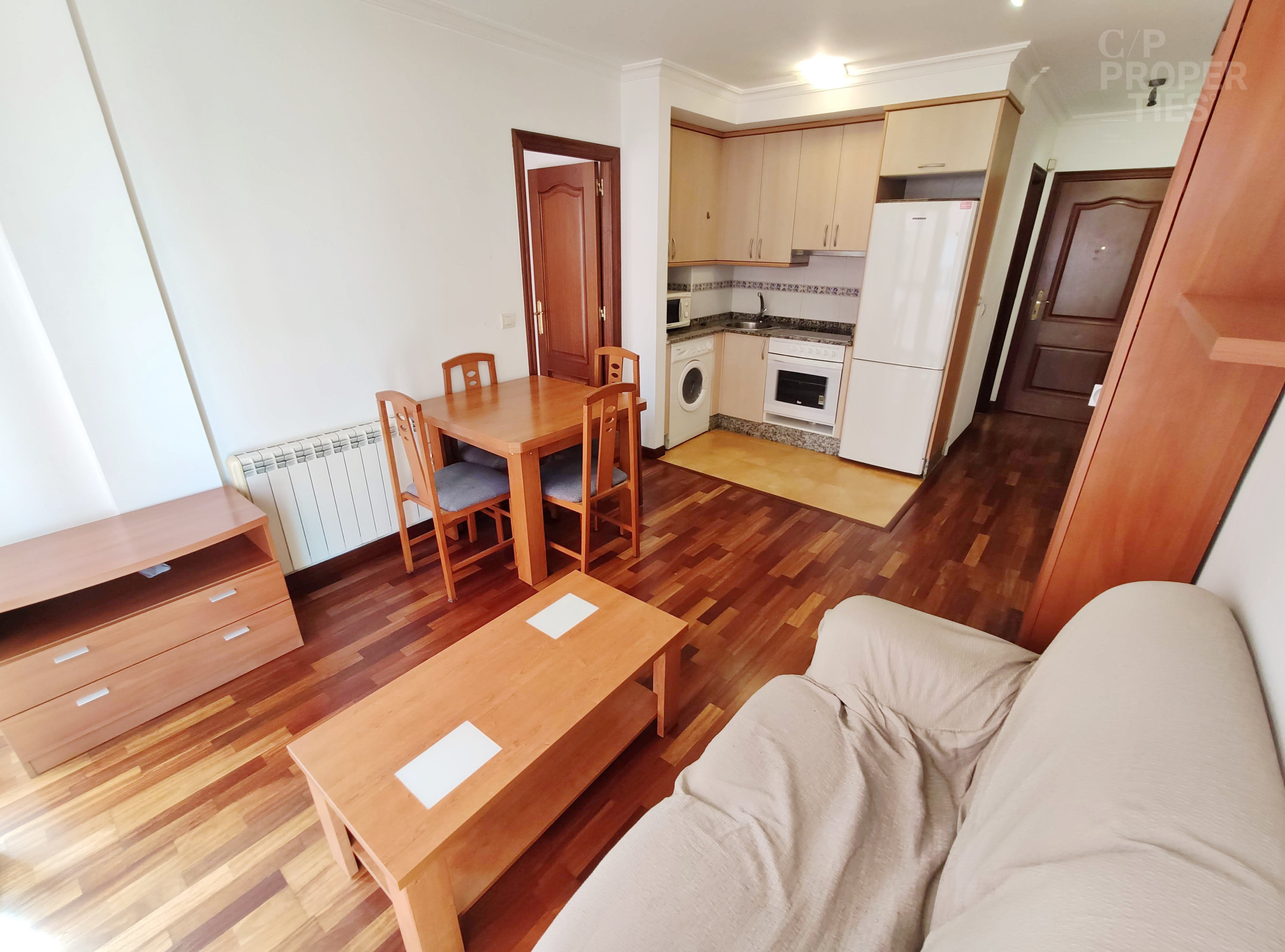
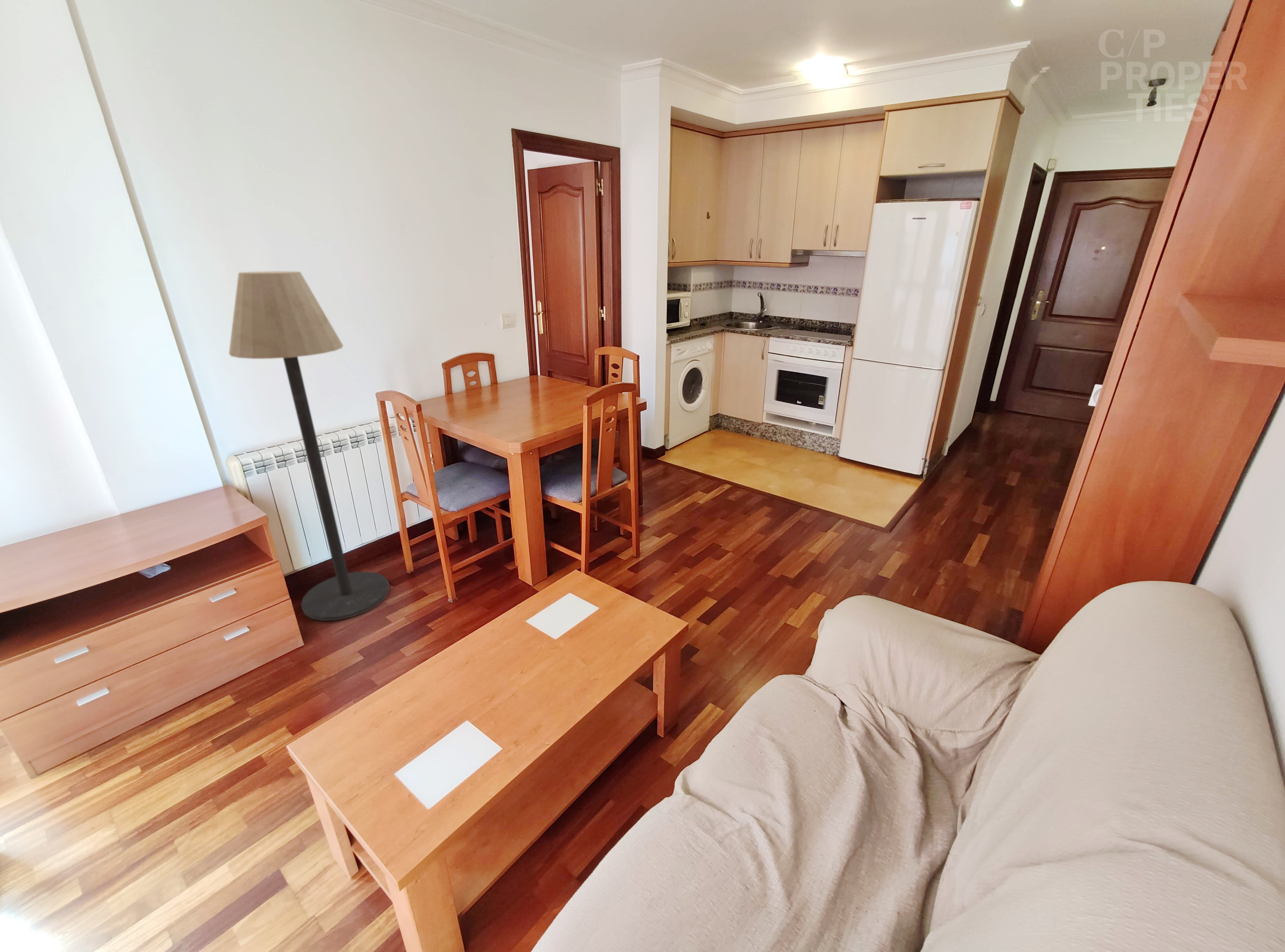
+ floor lamp (313, 454)
